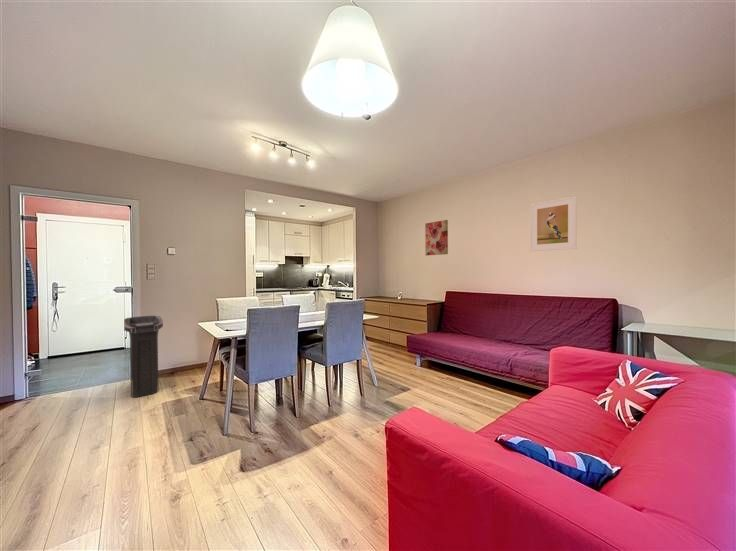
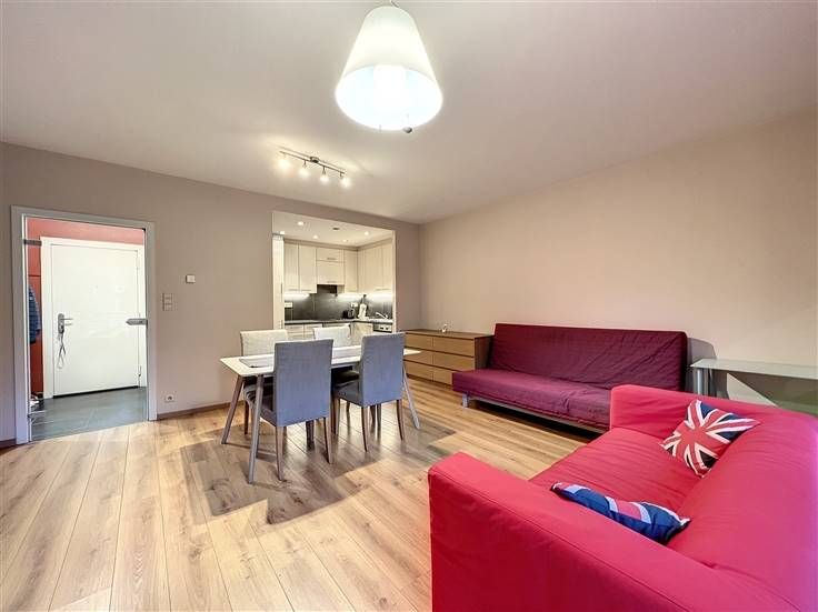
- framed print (552, 225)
- trash can (143, 353)
- wall art (436, 238)
